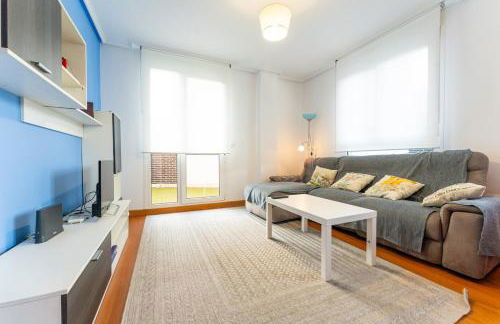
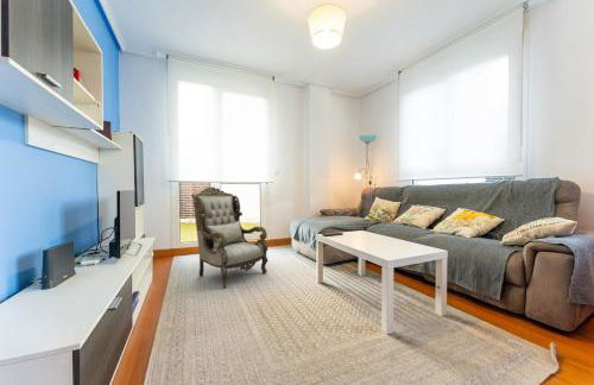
+ armchair (229, 229)
